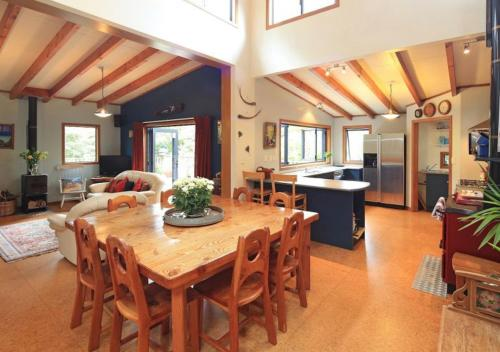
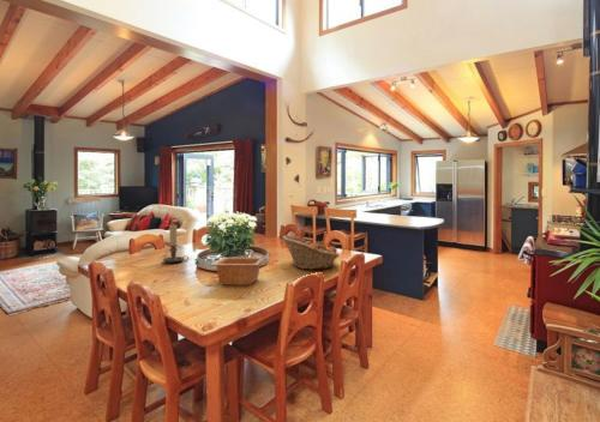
+ candle holder (175, 242)
+ fruit basket (310, 251)
+ serving bowl (239, 271)
